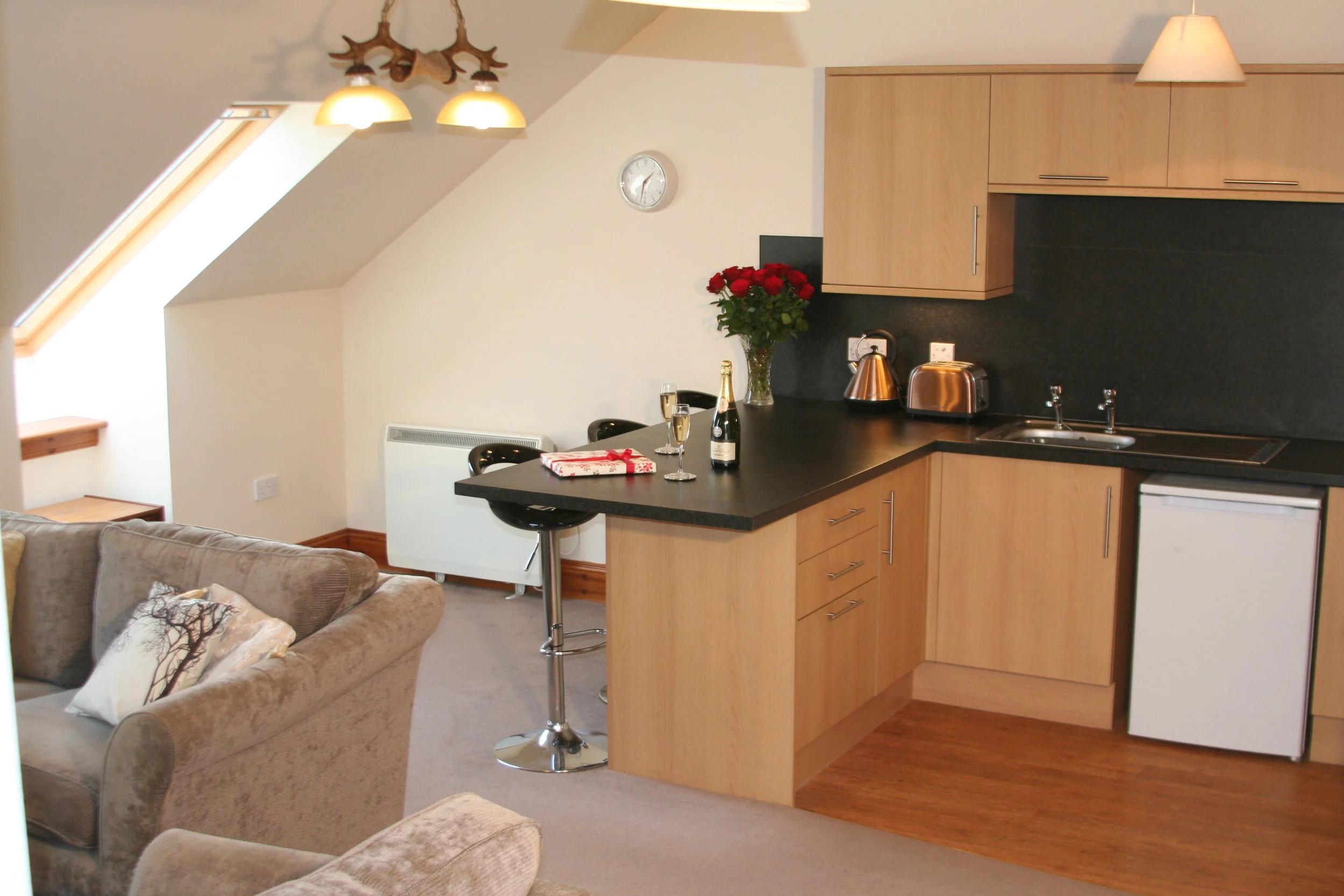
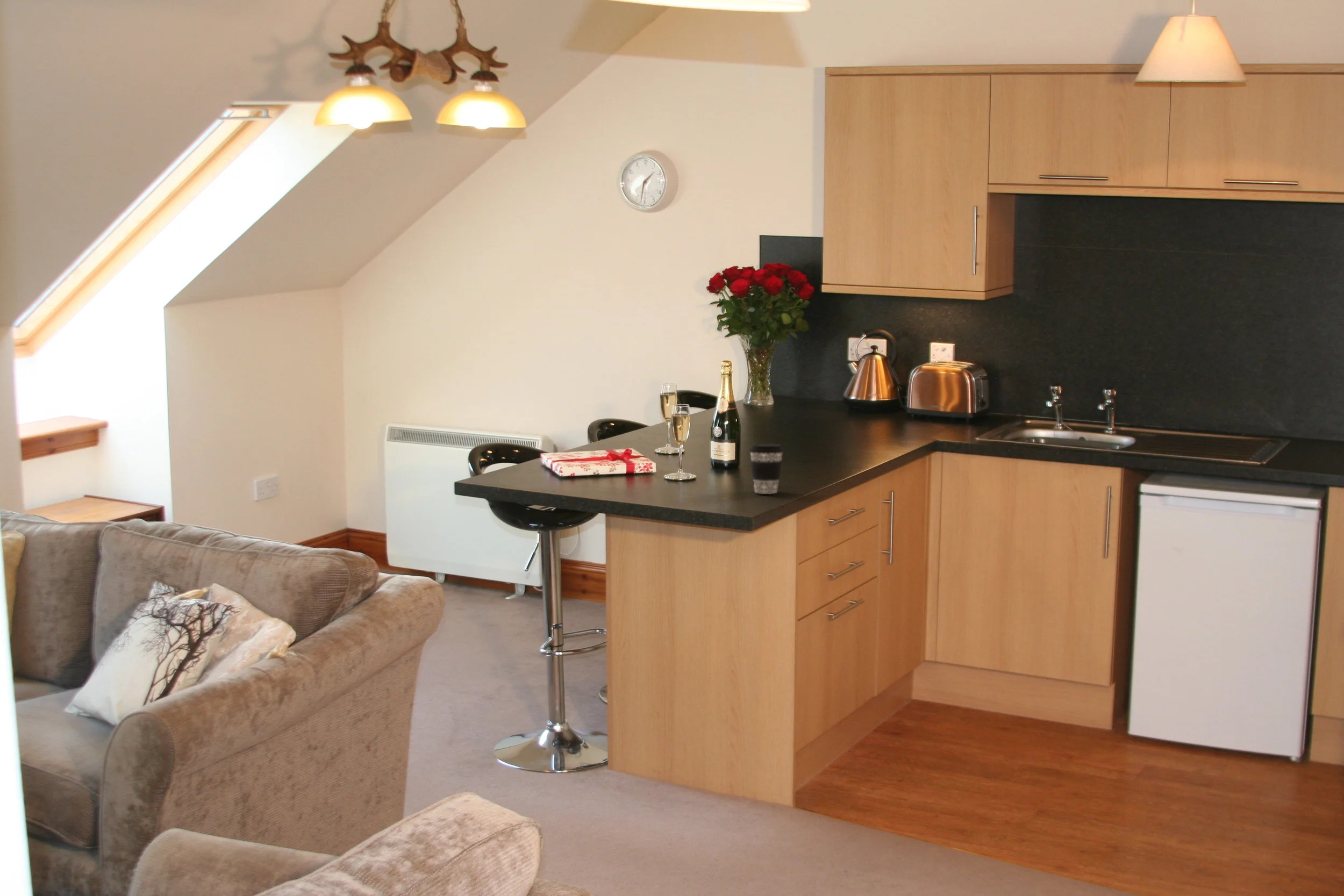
+ coffee cup (766, 469)
